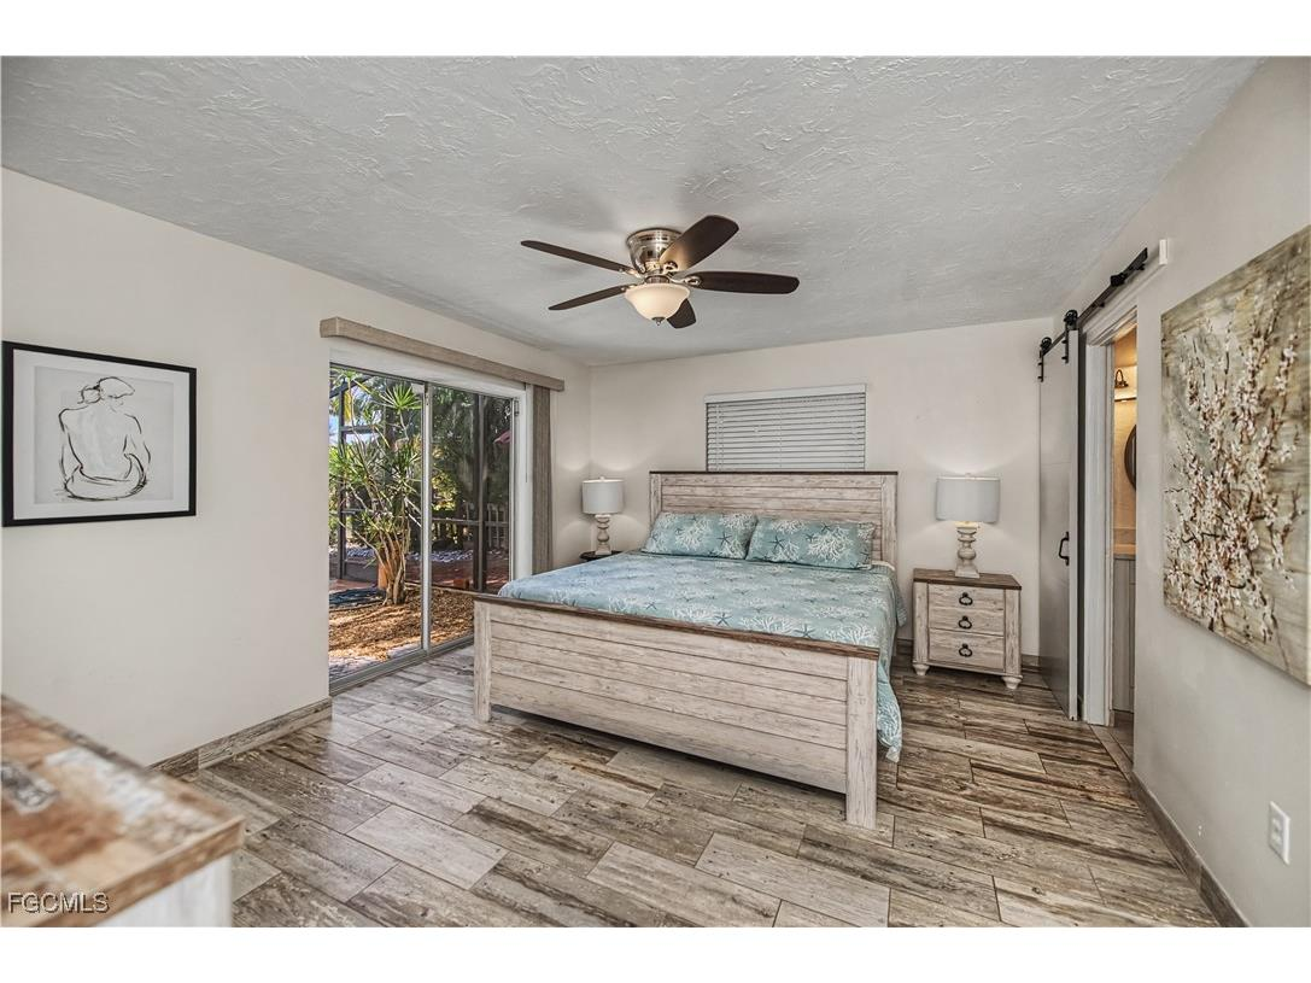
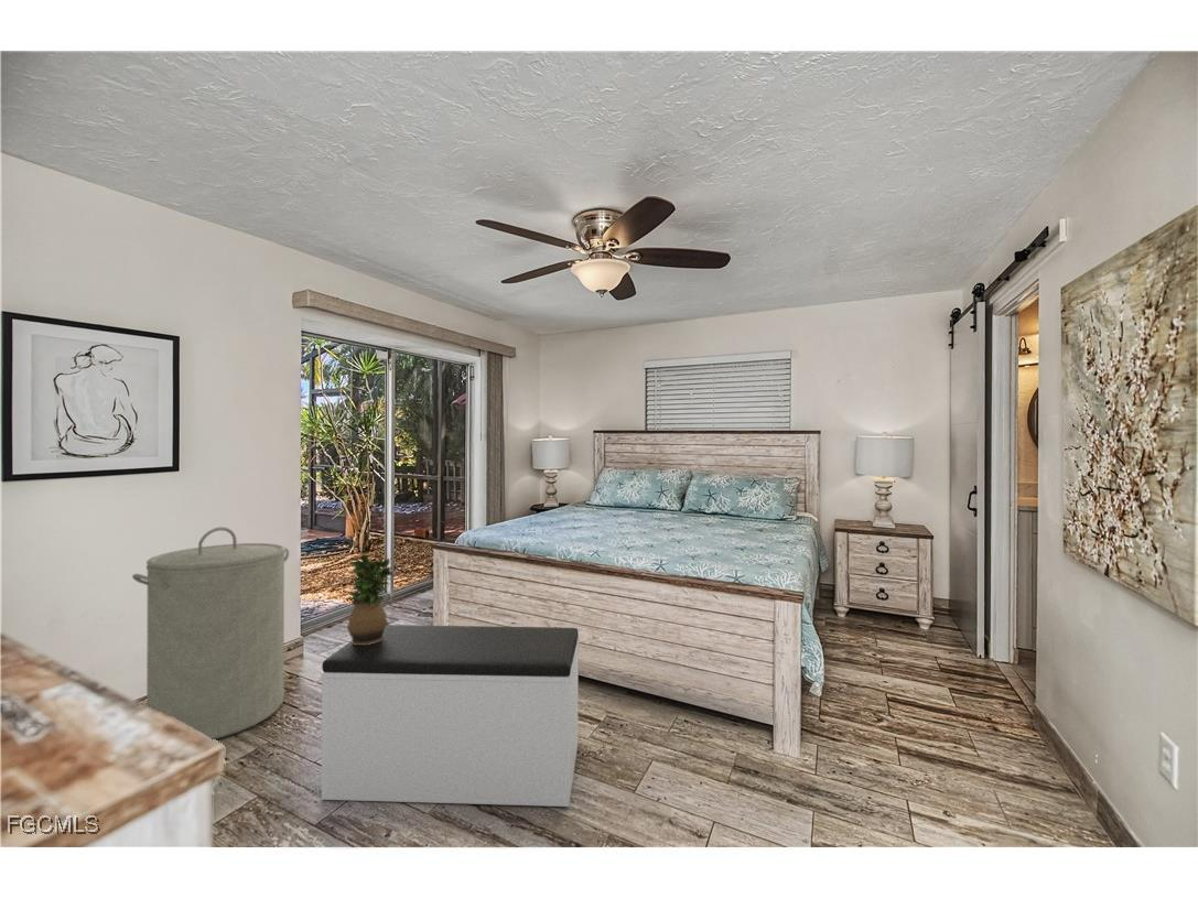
+ laundry hamper (219, 620)
+ potted plant (373, 595)
+ bench (461, 704)
